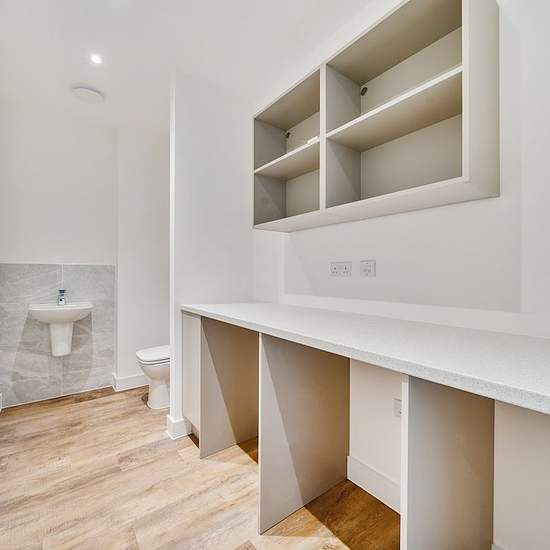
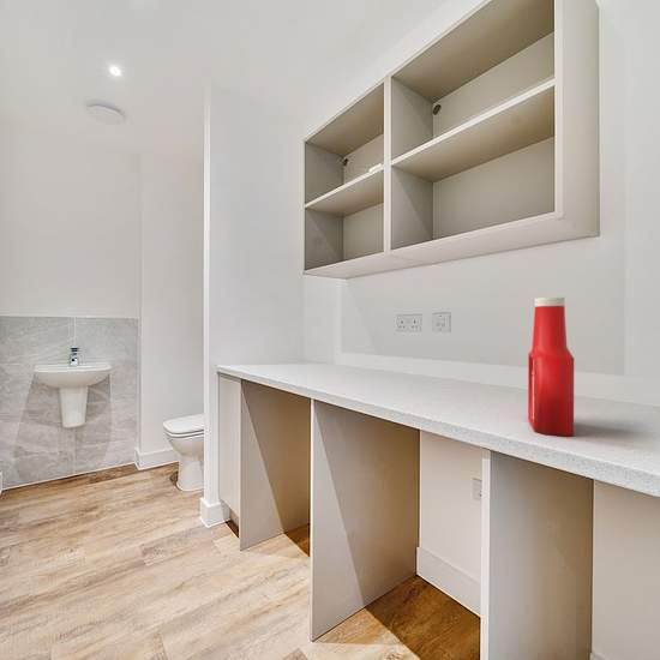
+ soap bottle (548, 361)
